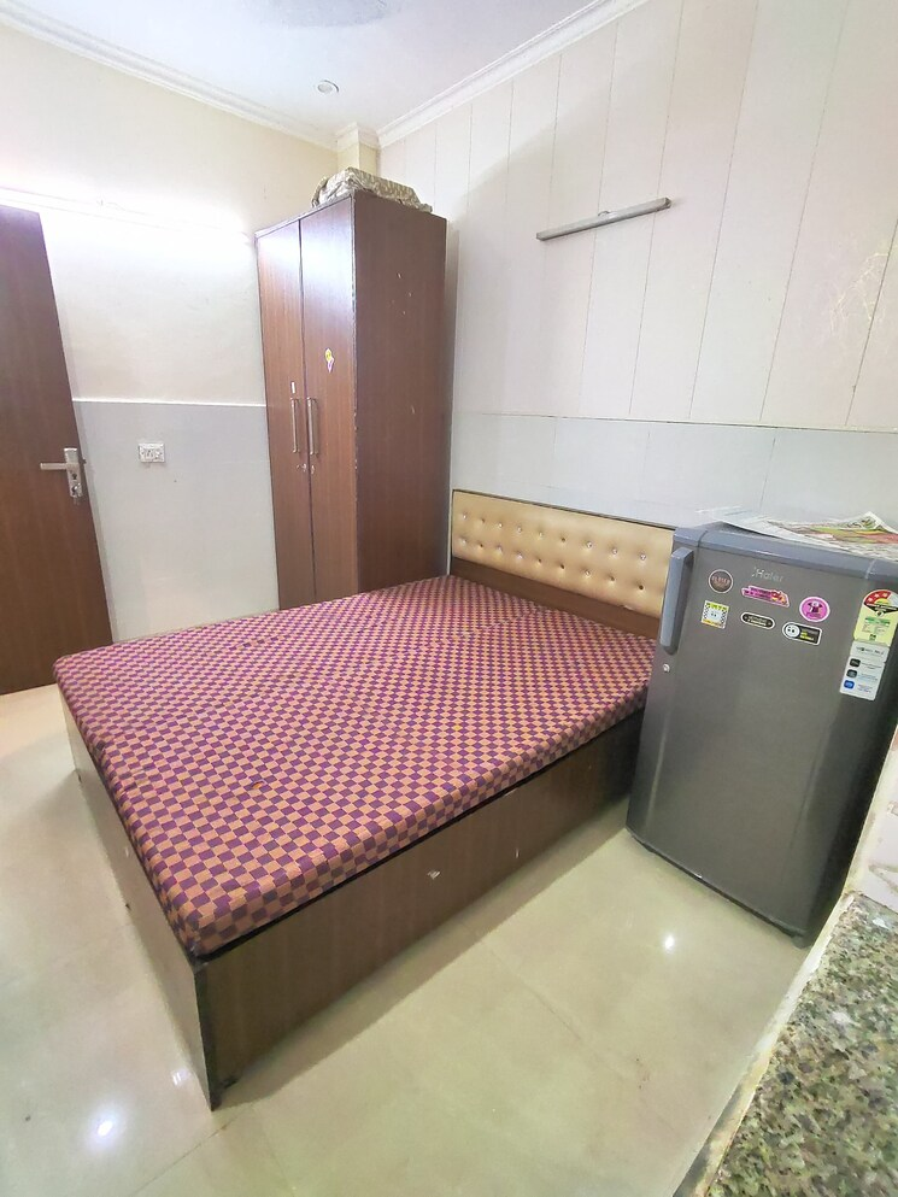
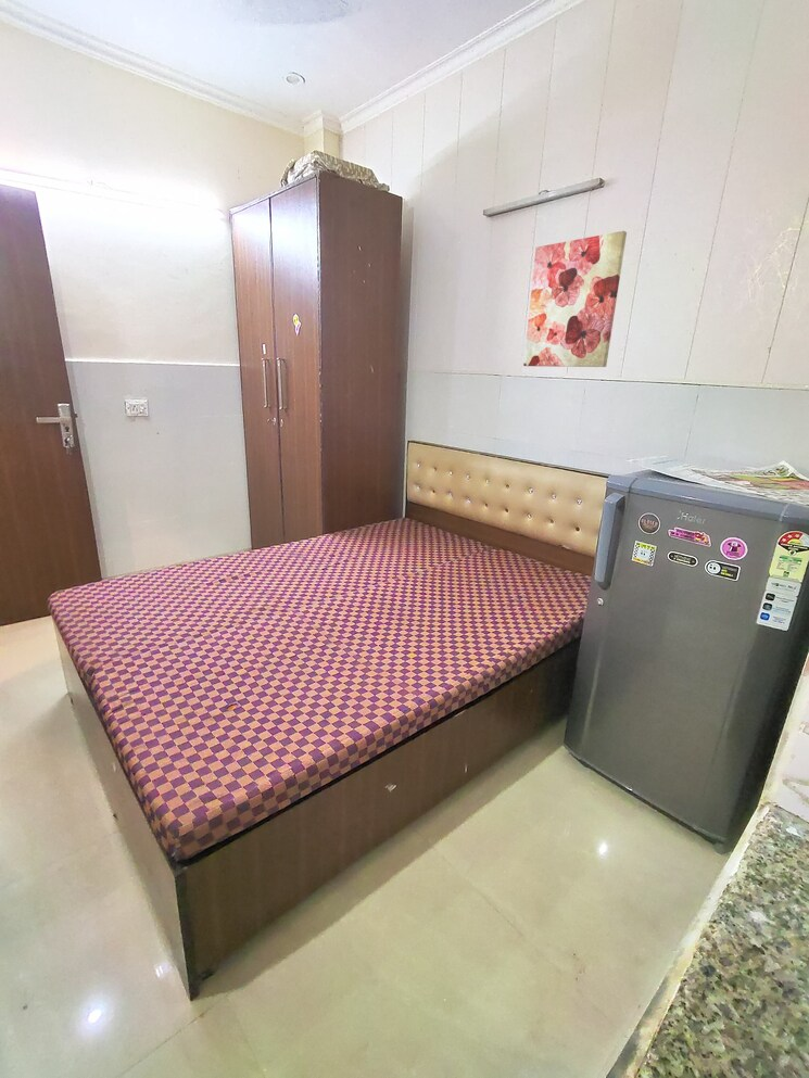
+ wall art (570, 305)
